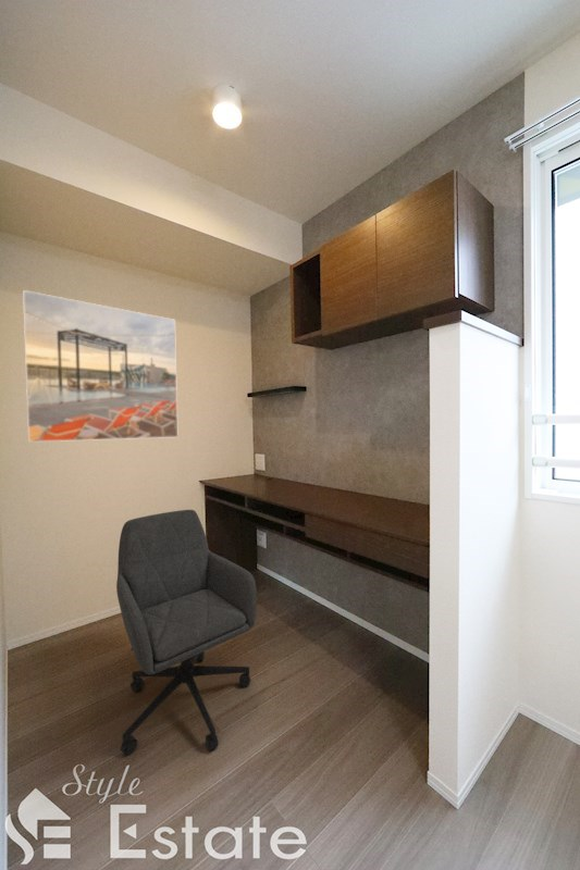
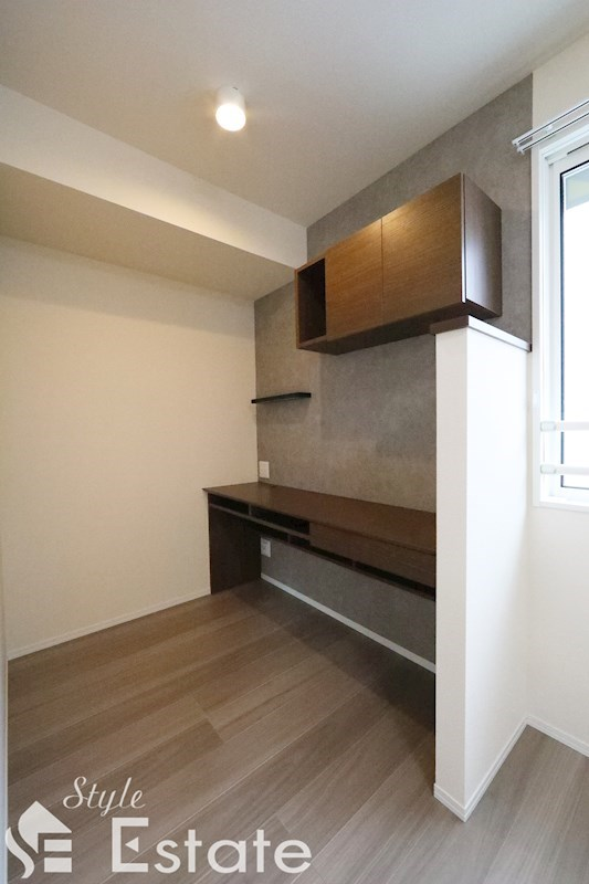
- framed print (110, 373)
- office chair (183, 612)
